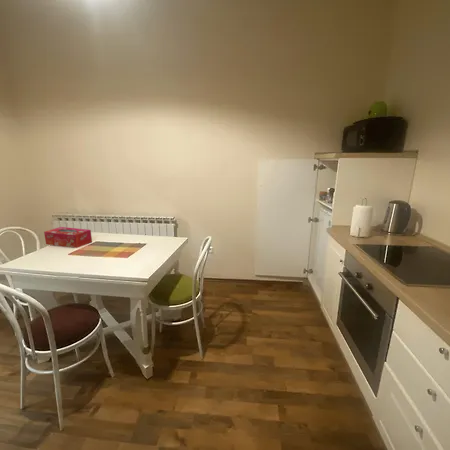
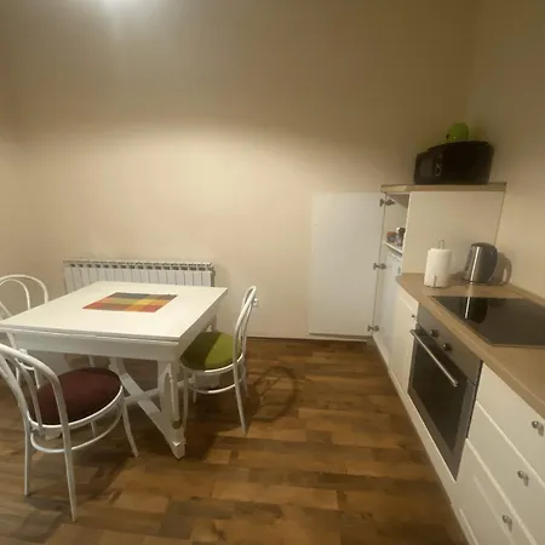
- tissue box (68, 236)
